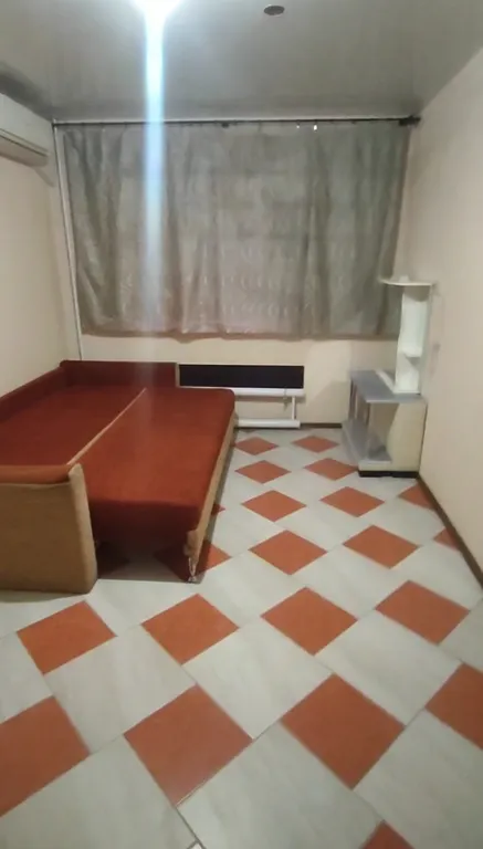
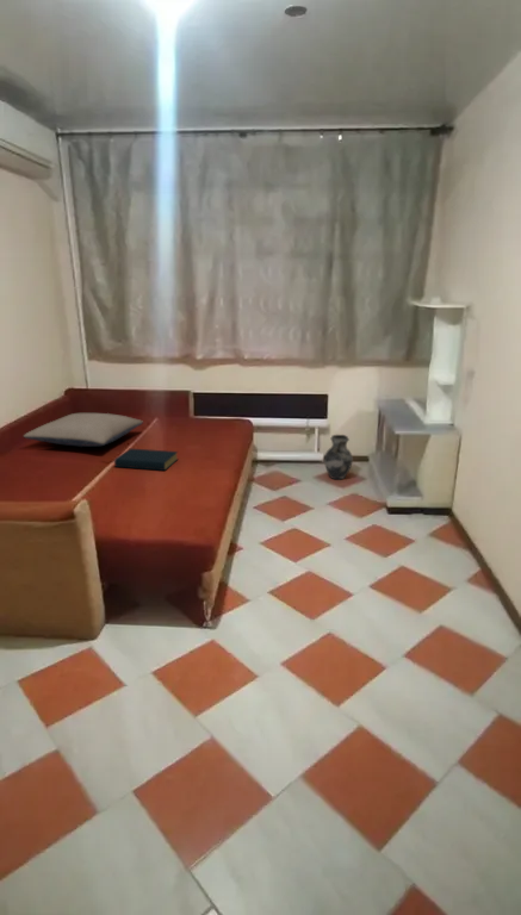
+ hardback book (147, 459)
+ pillow (86, 428)
+ ceramic jug (339, 456)
